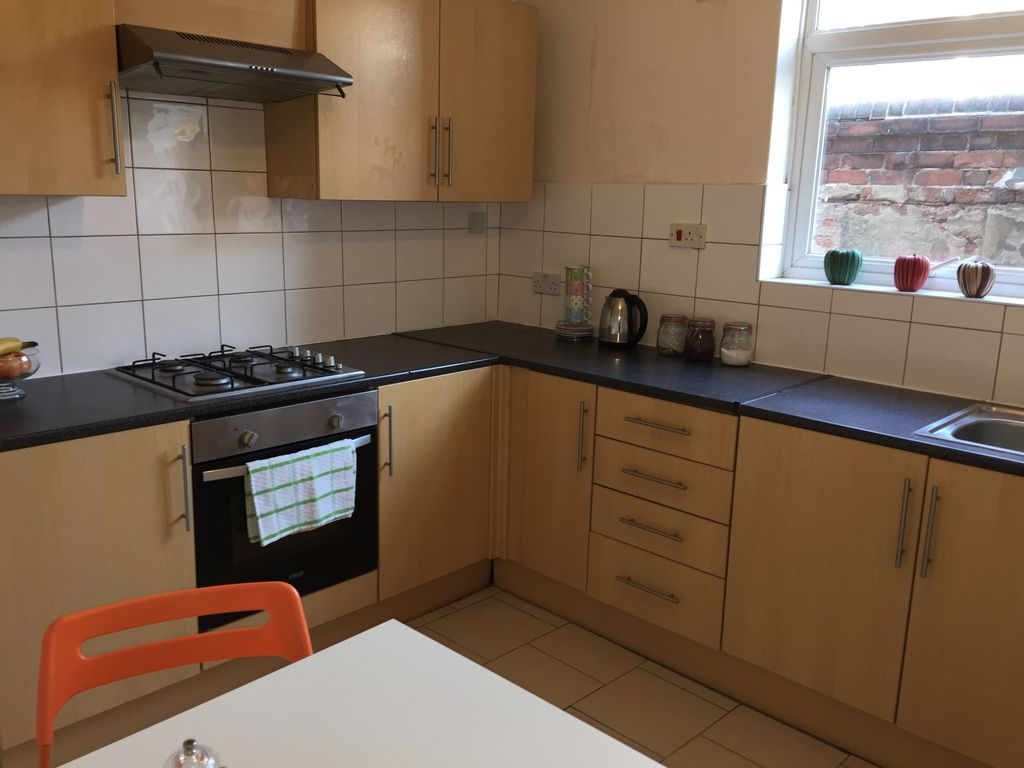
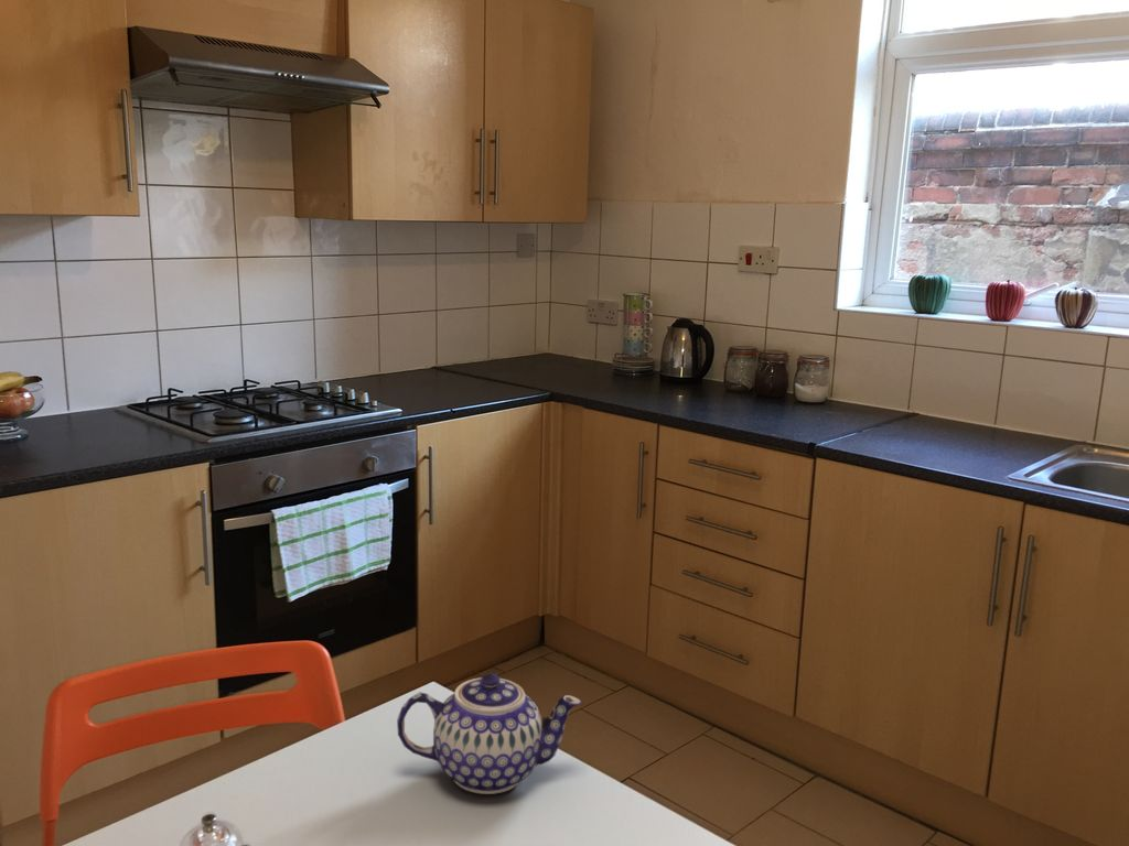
+ teapot (490, 725)
